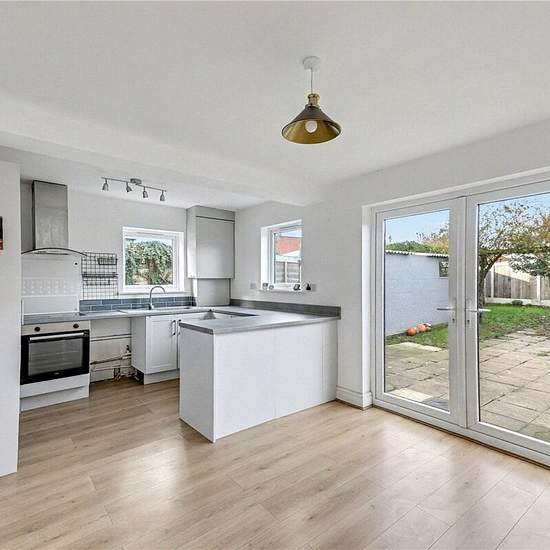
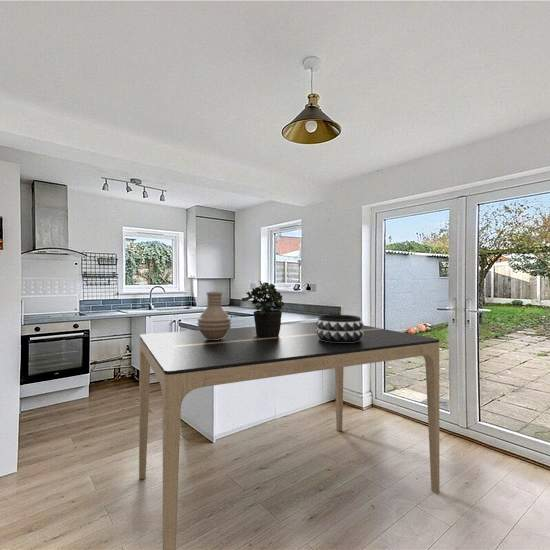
+ vase (214, 315)
+ potted plant (265, 307)
+ dining table (276, 376)
+ decorative bowl (339, 327)
